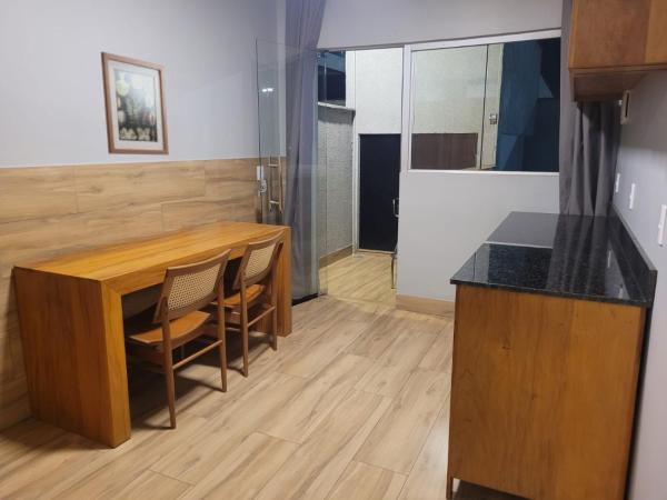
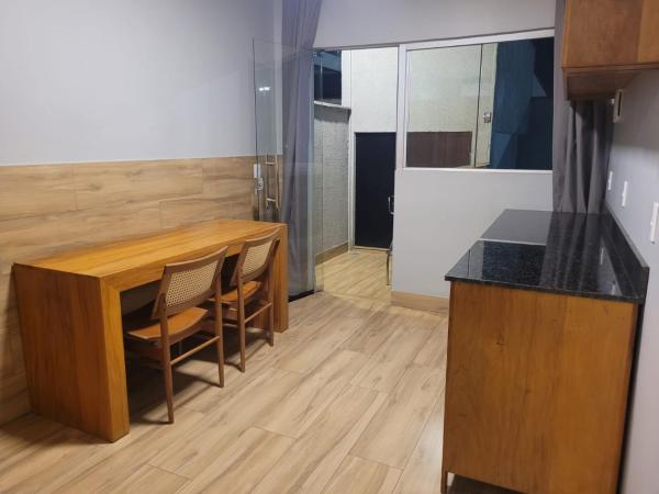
- wall art (137, 107)
